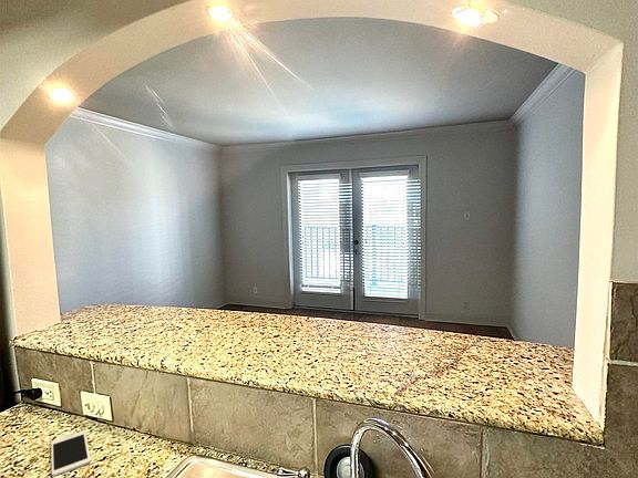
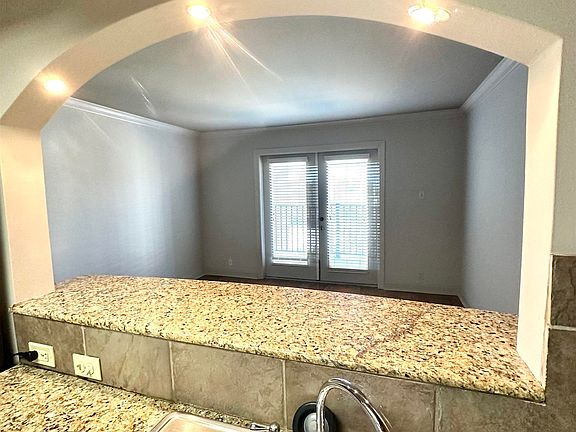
- cell phone (70, 451)
